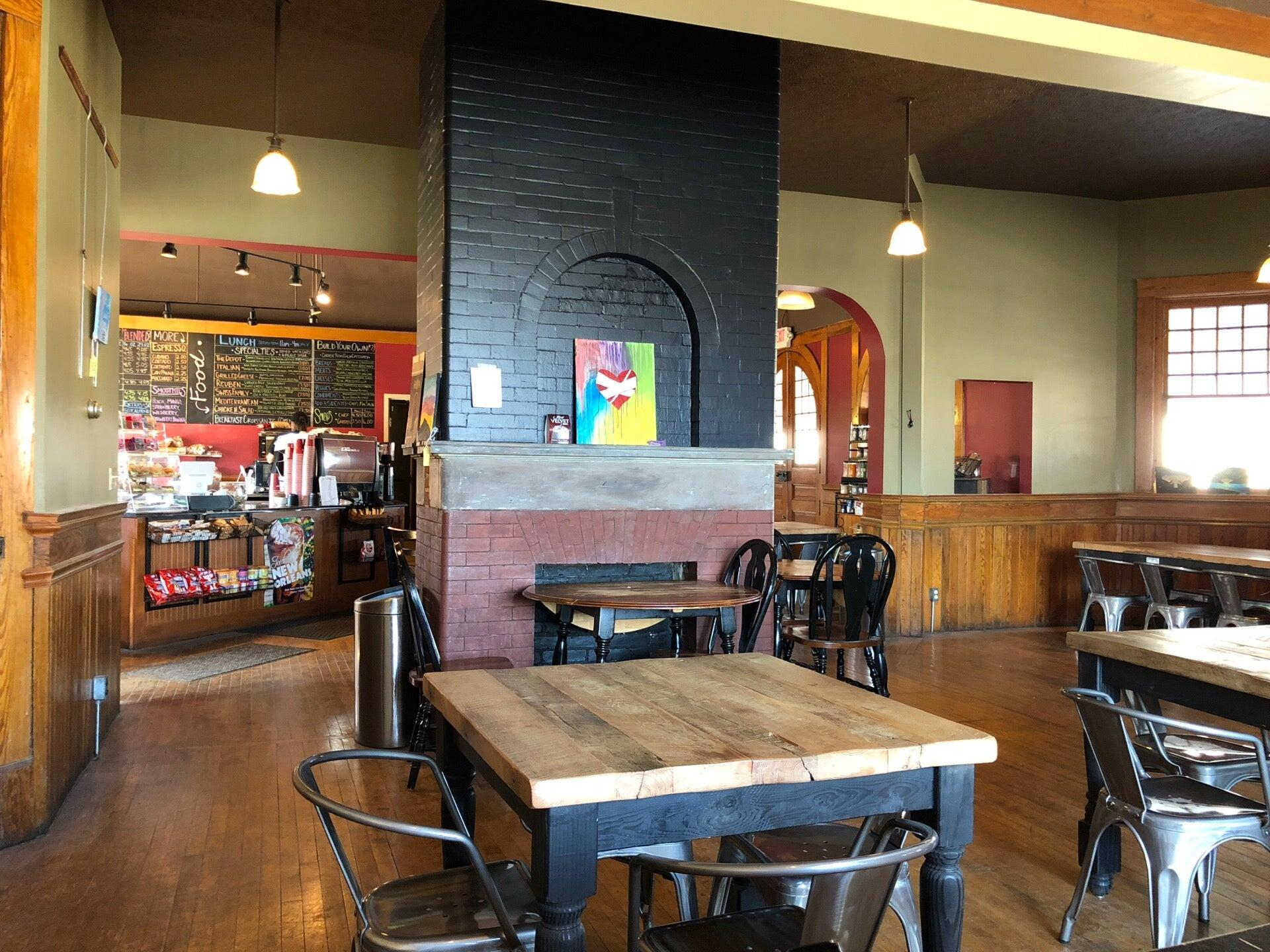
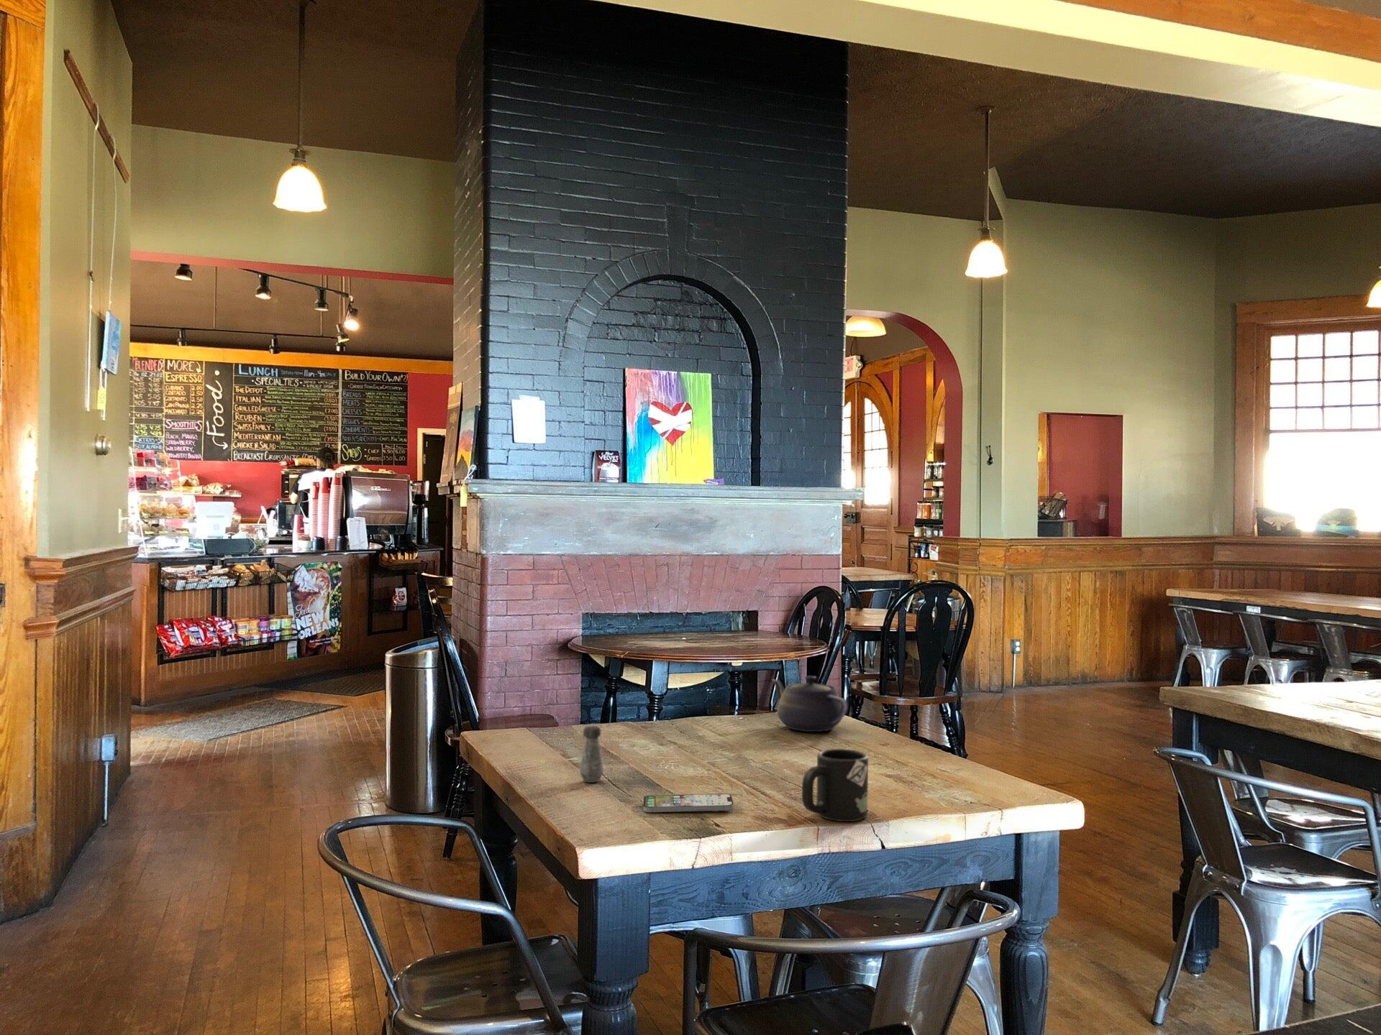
+ smartphone (687, 802)
+ teapot (808, 701)
+ mug (834, 786)
+ salt shaker (592, 753)
